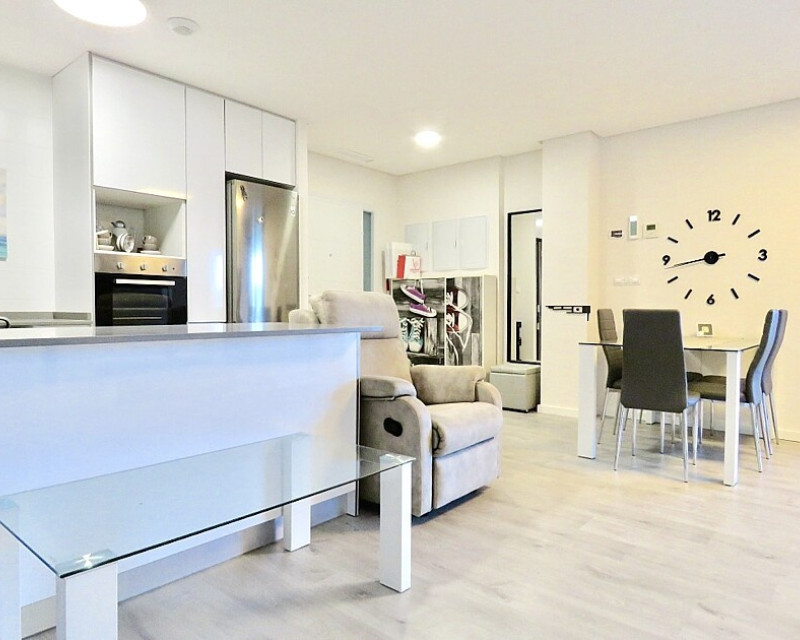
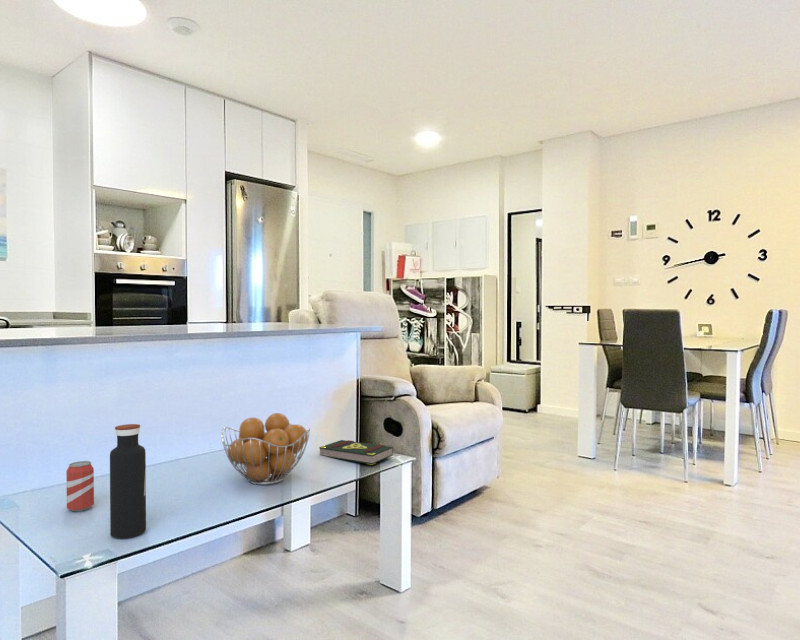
+ beverage can (80, 485)
+ fruit basket (266, 447)
+ book (356, 451)
+ water bottle (128, 479)
